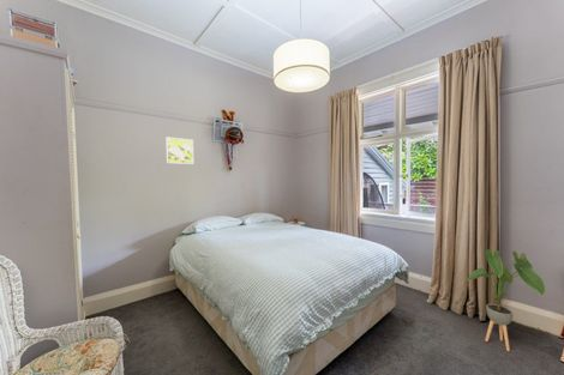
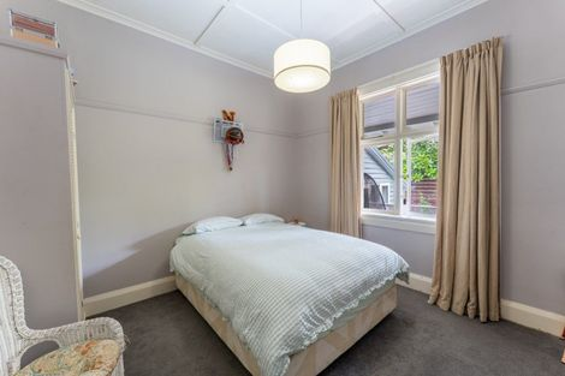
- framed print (180, 151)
- house plant (503, 300)
